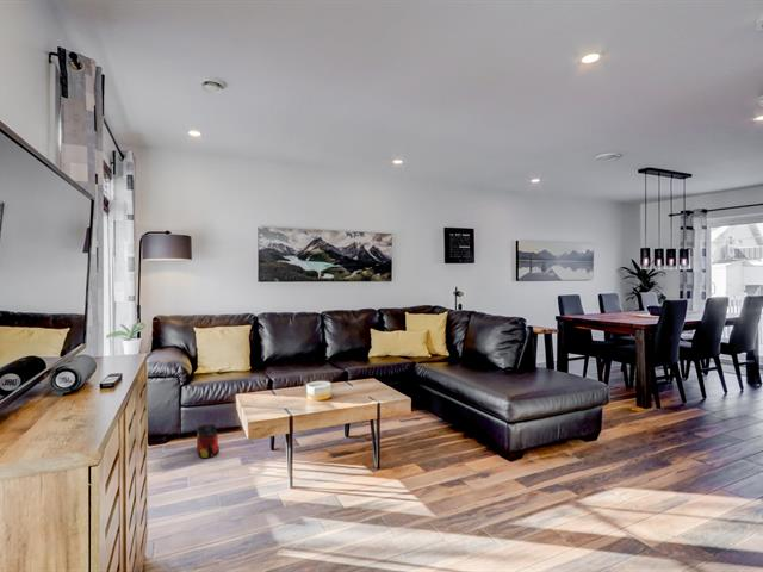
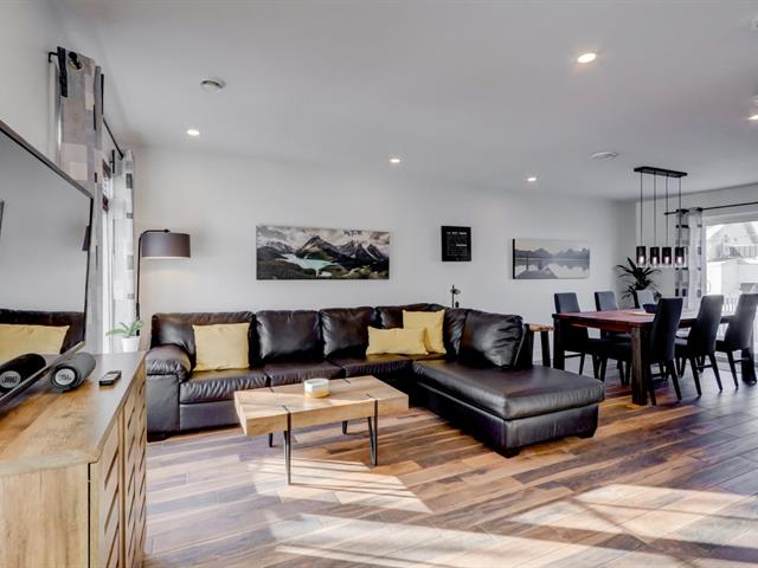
- bag (207, 439)
